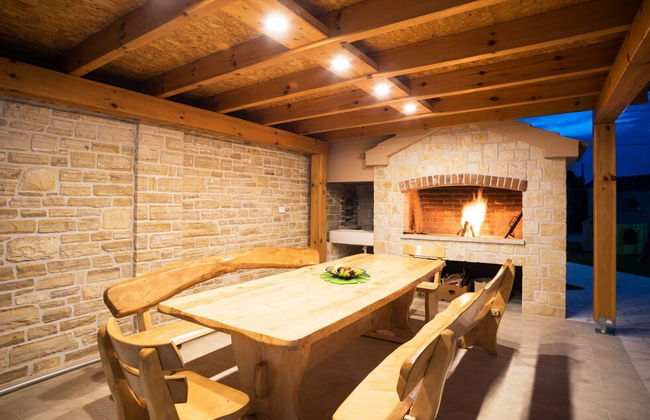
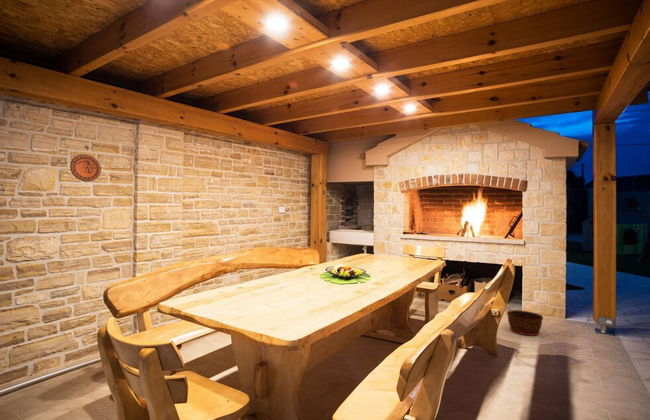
+ basket (524, 322)
+ decorative plate (85, 168)
